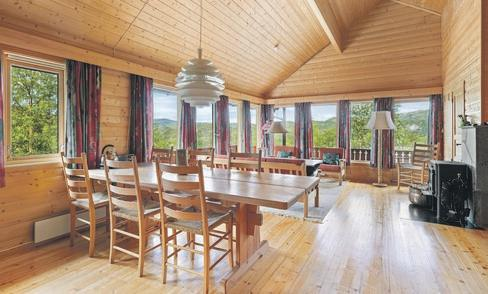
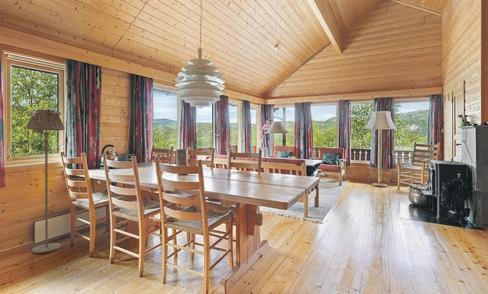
+ floor lamp (46, 179)
